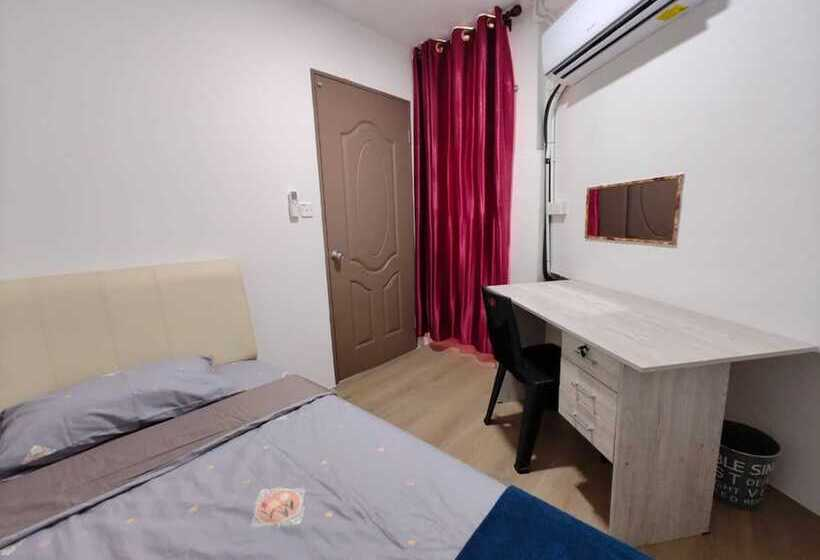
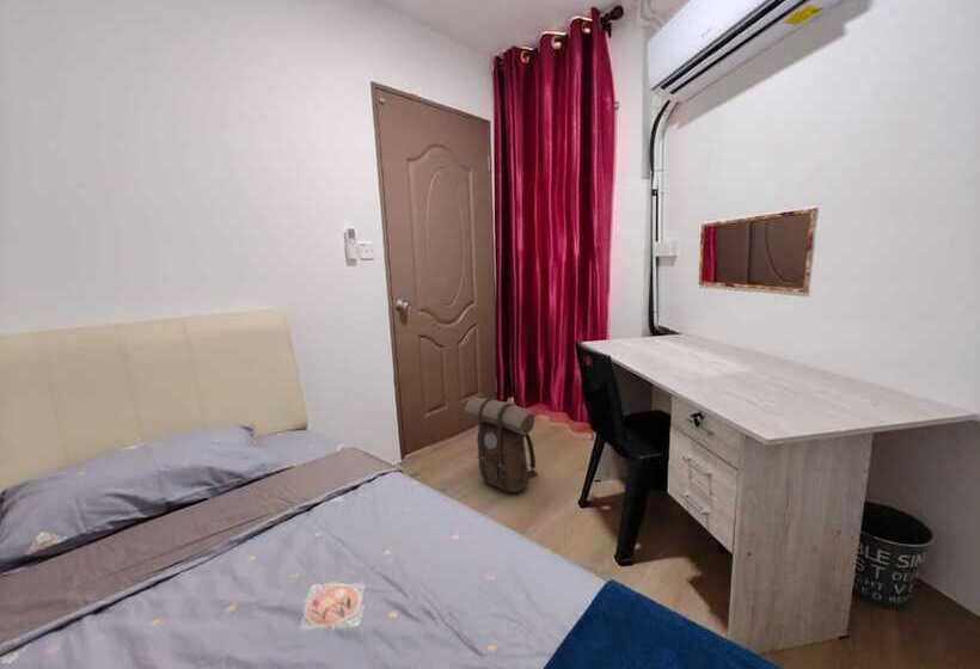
+ backpack (508, 440)
